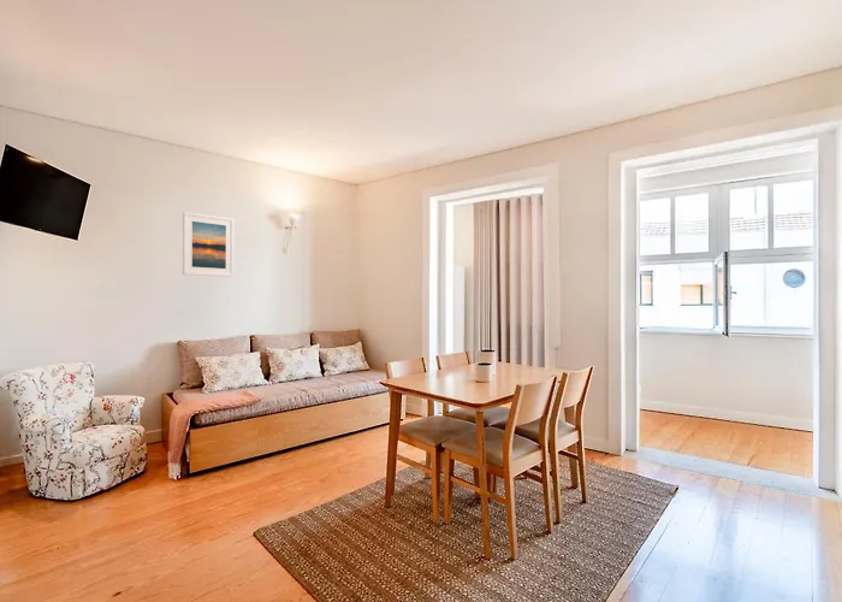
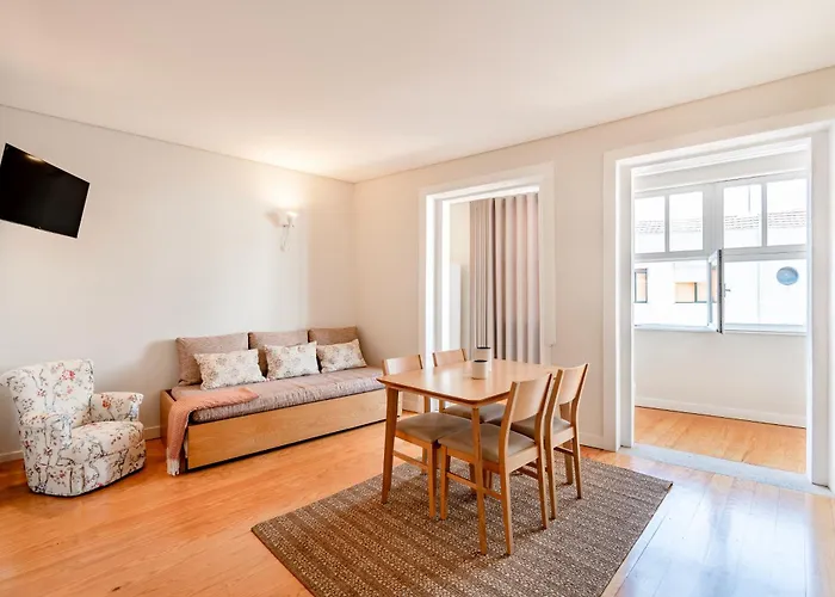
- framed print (208, 246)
